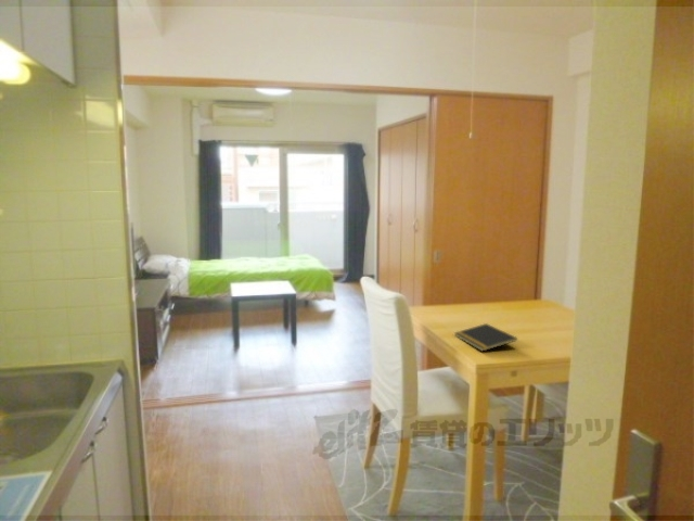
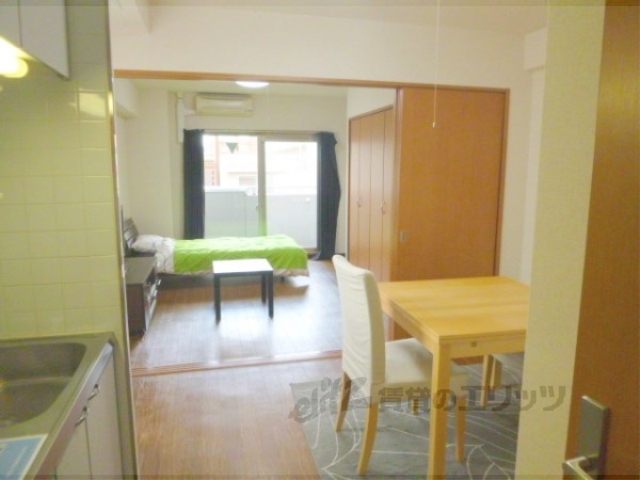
- notepad (484, 336)
